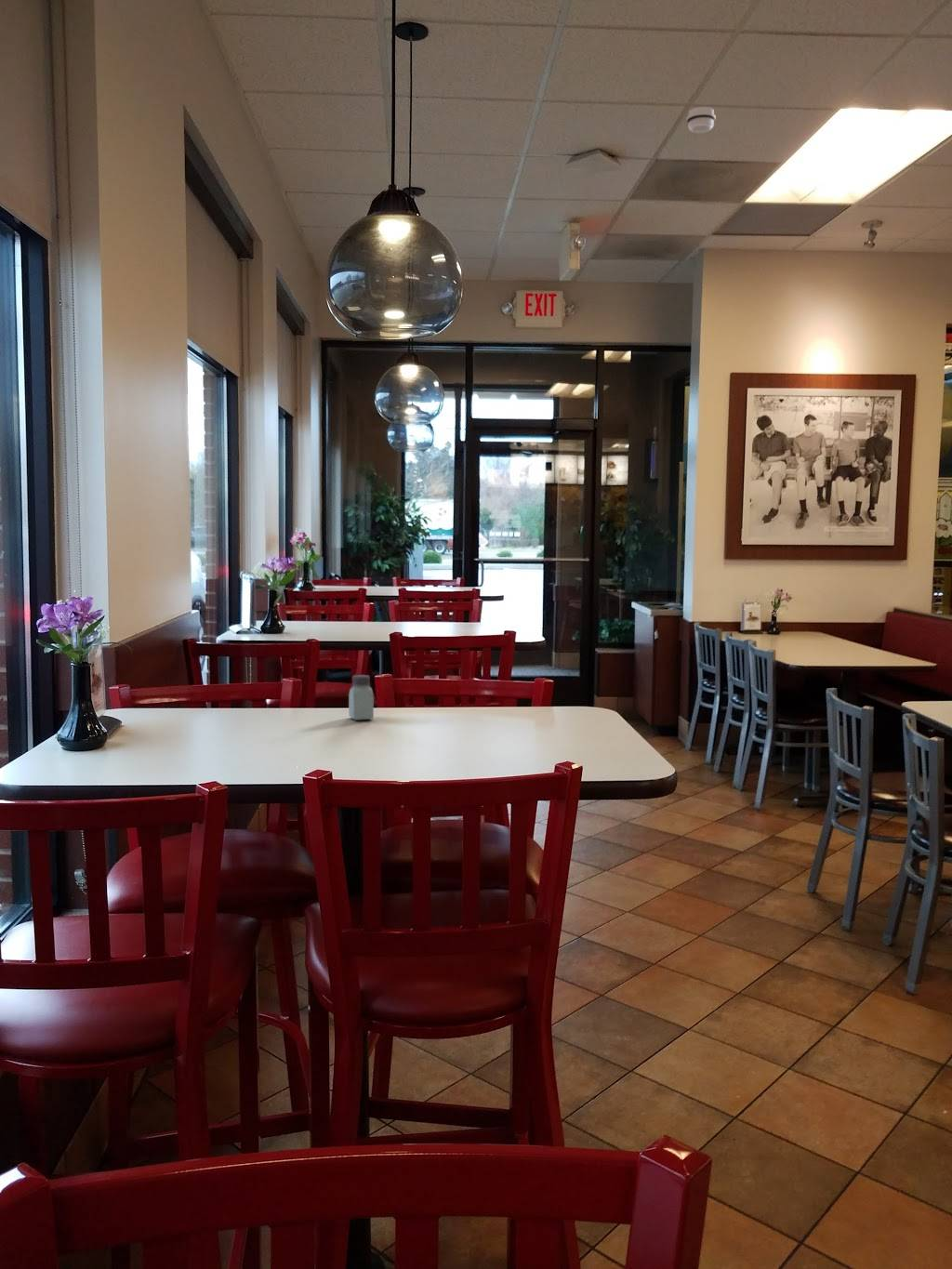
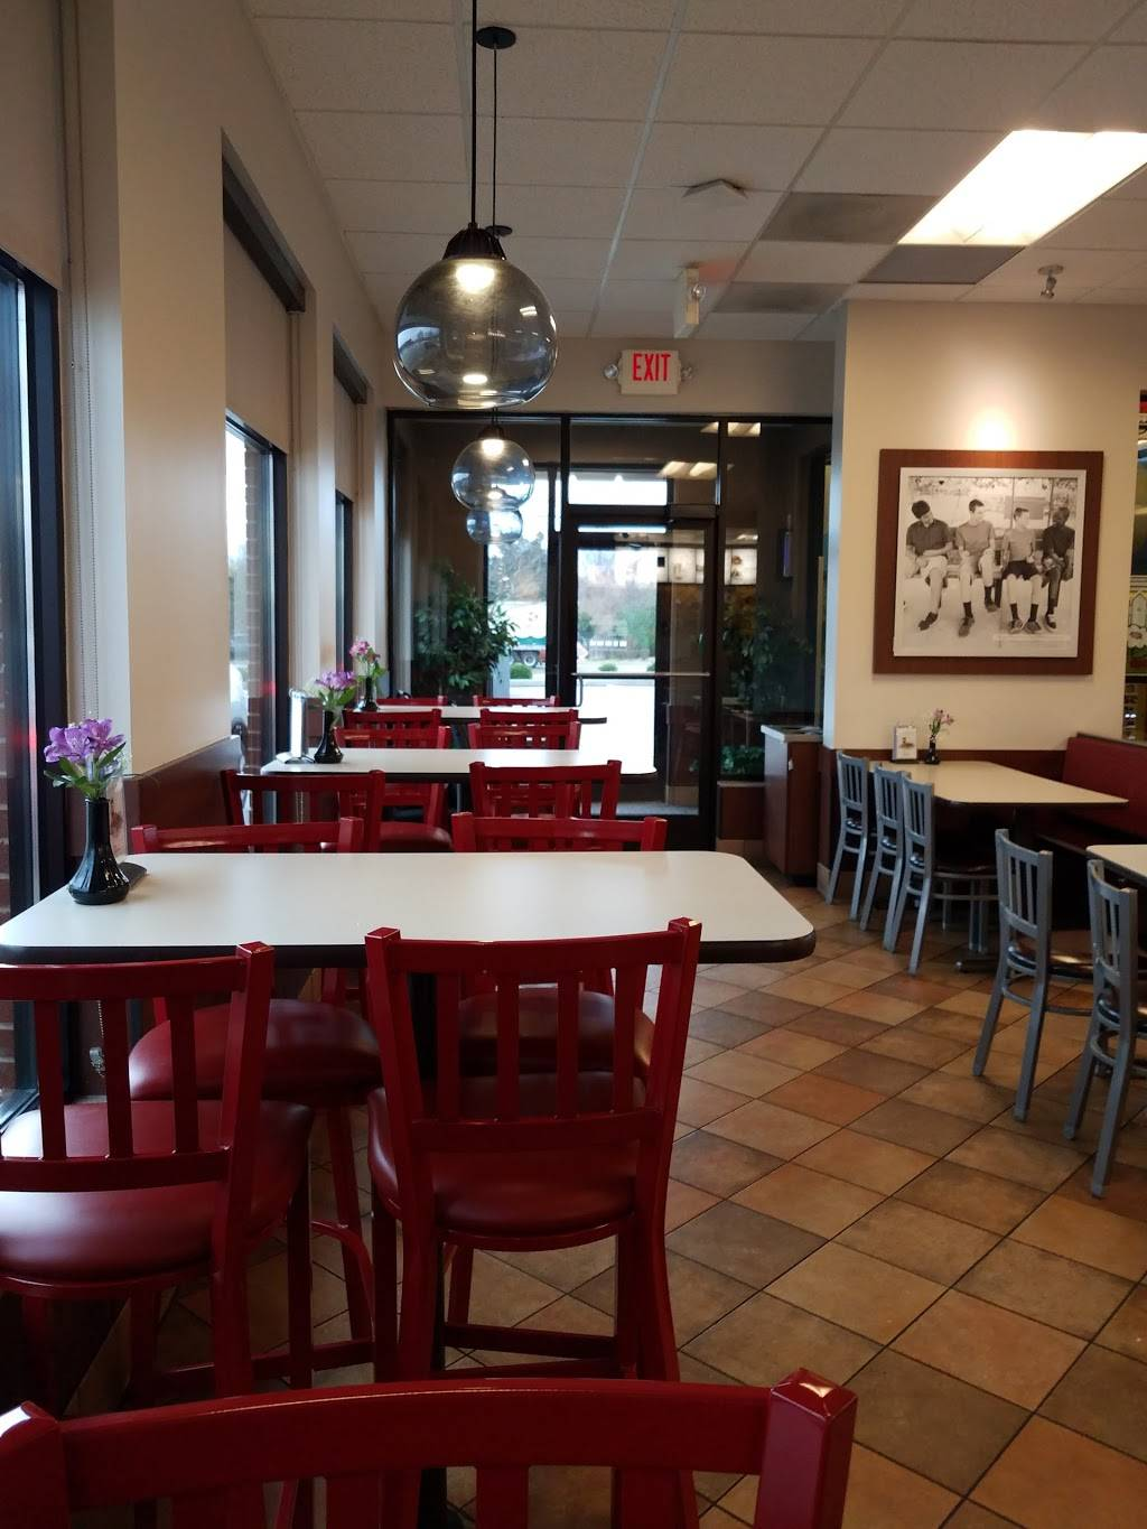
- smoke detector (700, 120)
- saltshaker (361, 696)
